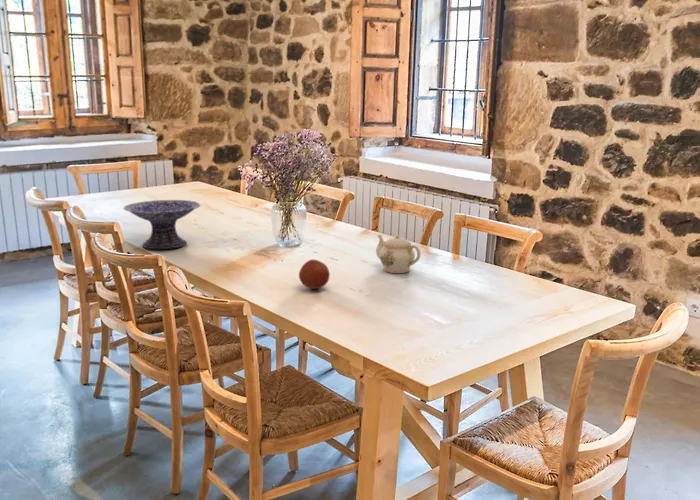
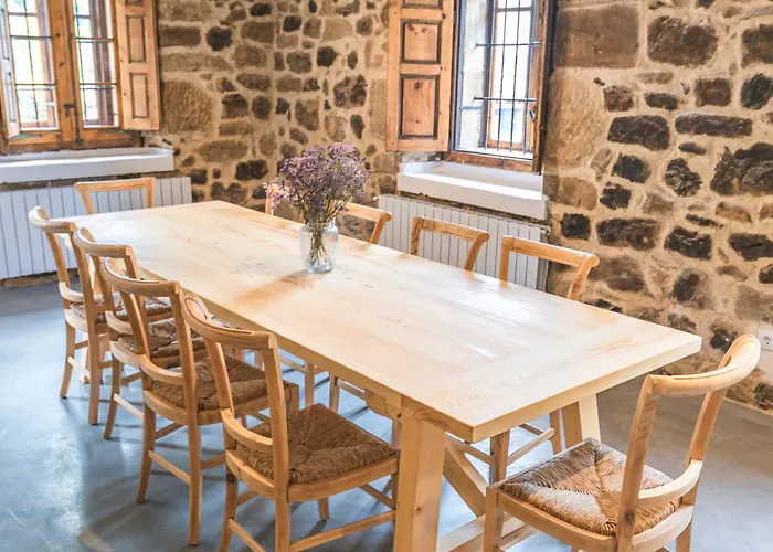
- decorative bowl (163, 224)
- fruit (314, 273)
- teapot (398, 252)
